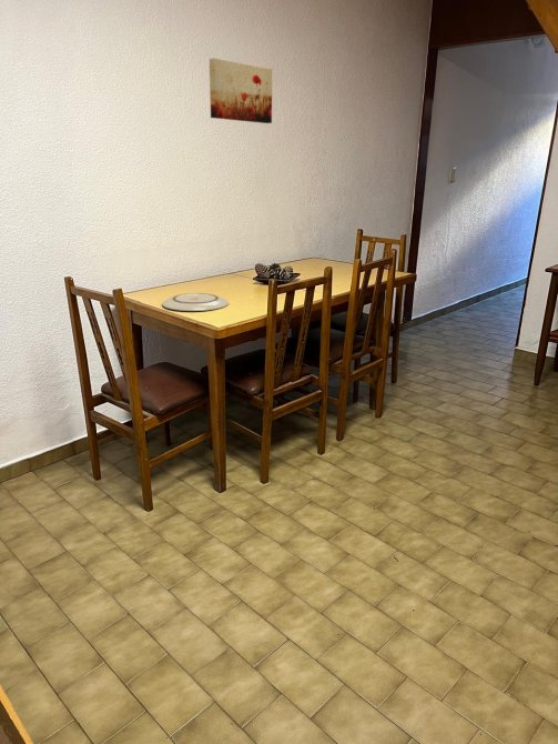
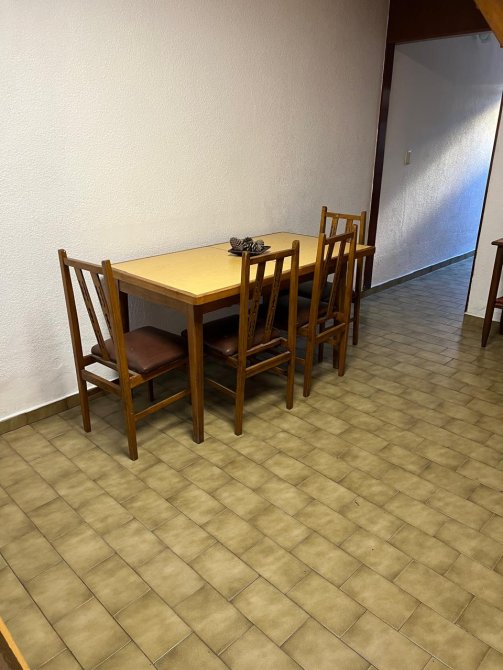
- wall art (242, 92)
- plate (195, 300)
